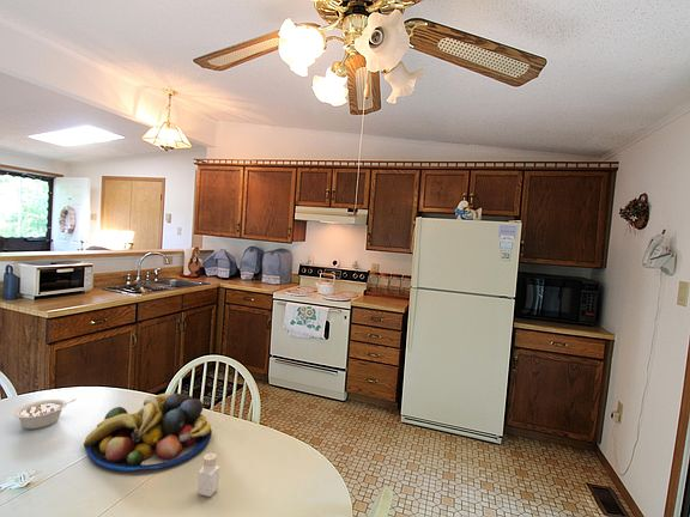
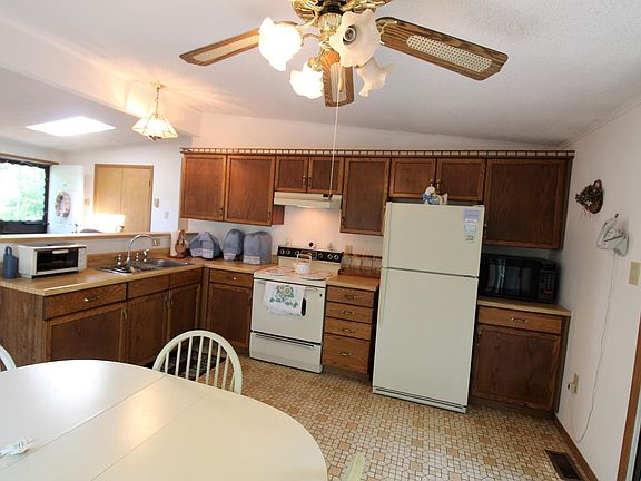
- fruit bowl (153, 419)
- pepper shaker (208, 474)
- legume (42, 412)
